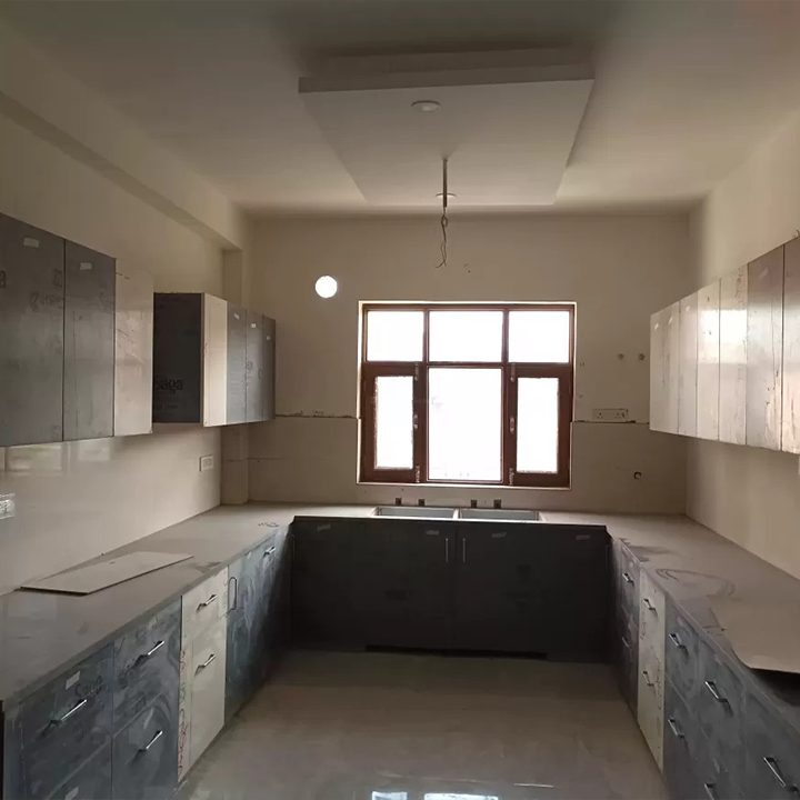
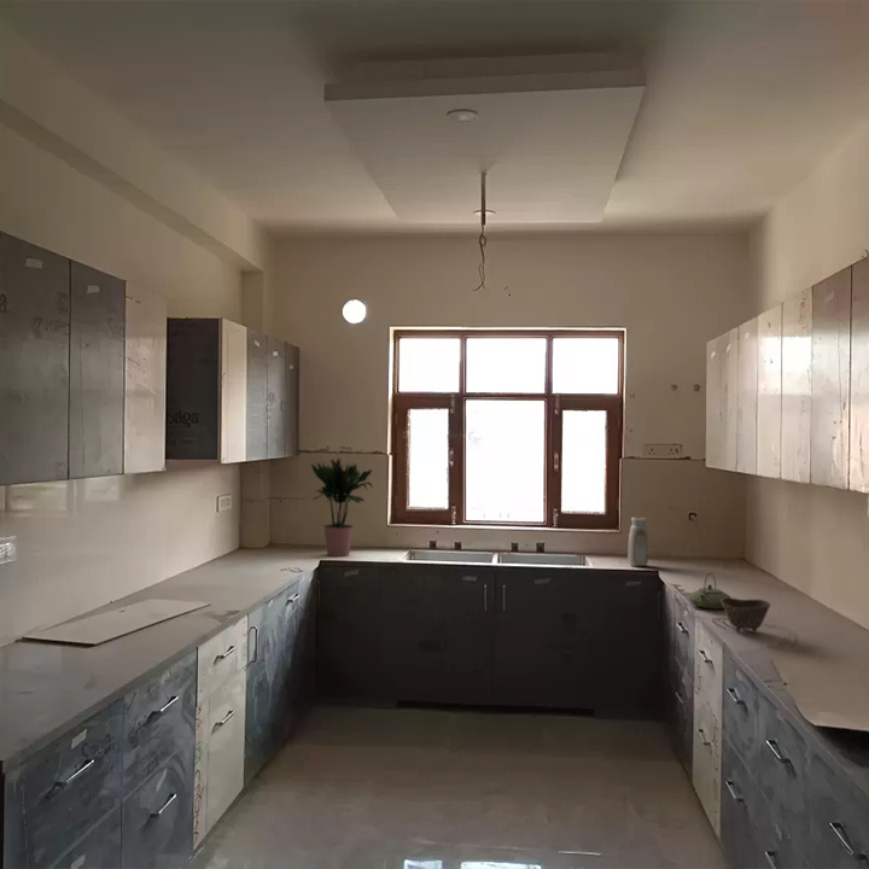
+ teapot (708, 589)
+ vase (637, 541)
+ potted plant (346, 505)
+ bowl (745, 616)
